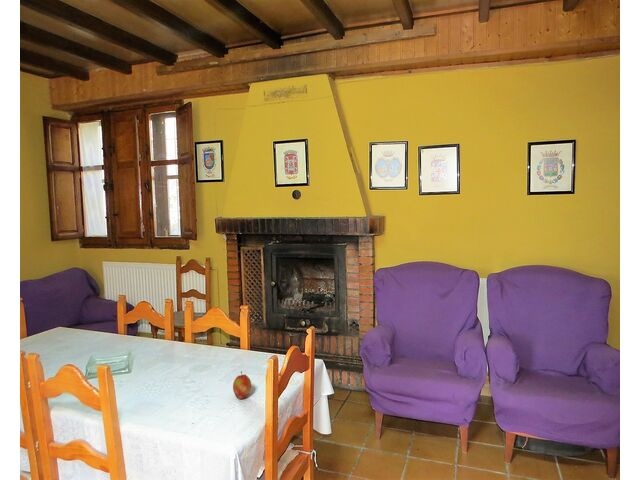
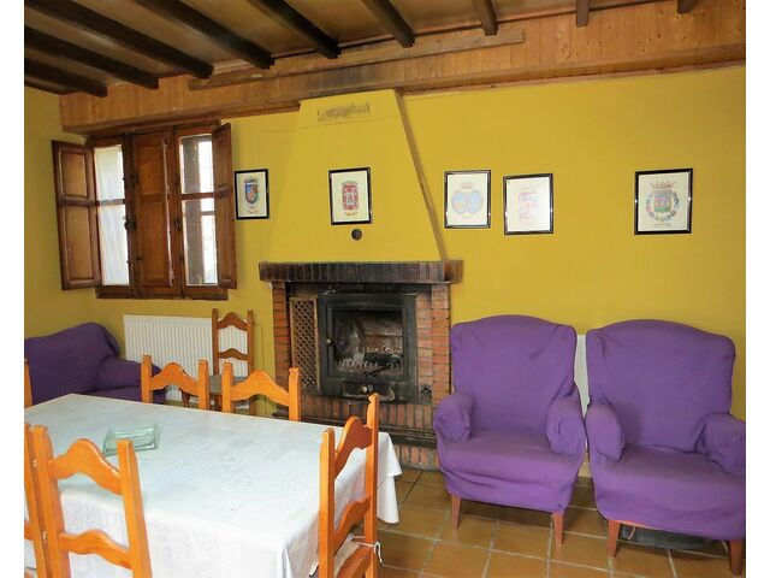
- apple (242, 384)
